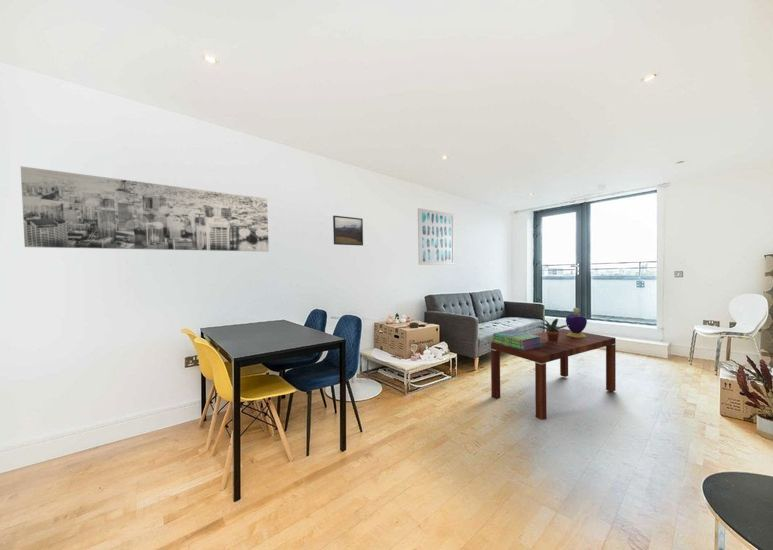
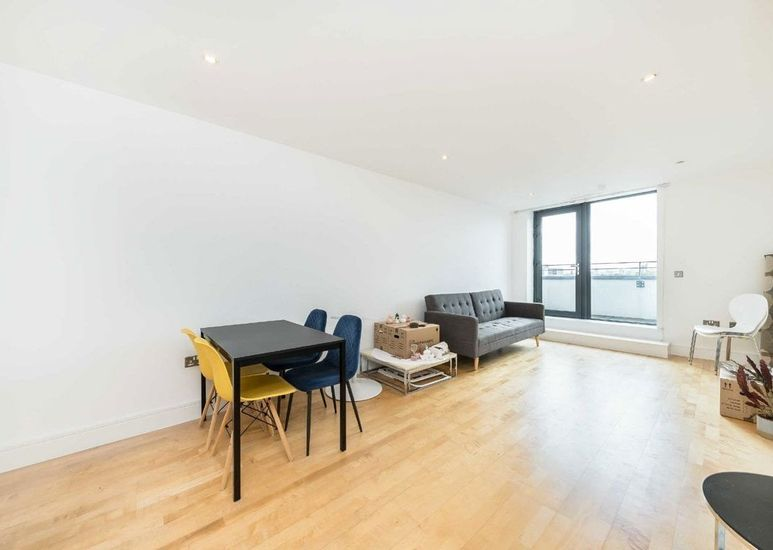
- wall art (437, 238)
- stack of books (516, 339)
- decorative container (576, 321)
- wall art (170, 218)
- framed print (348, 231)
- potted plant (552, 328)
- coffee table (560, 367)
